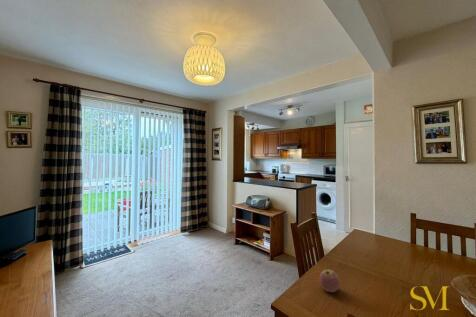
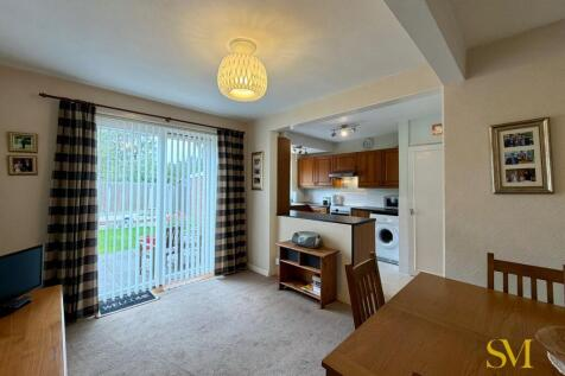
- apple (329, 280)
